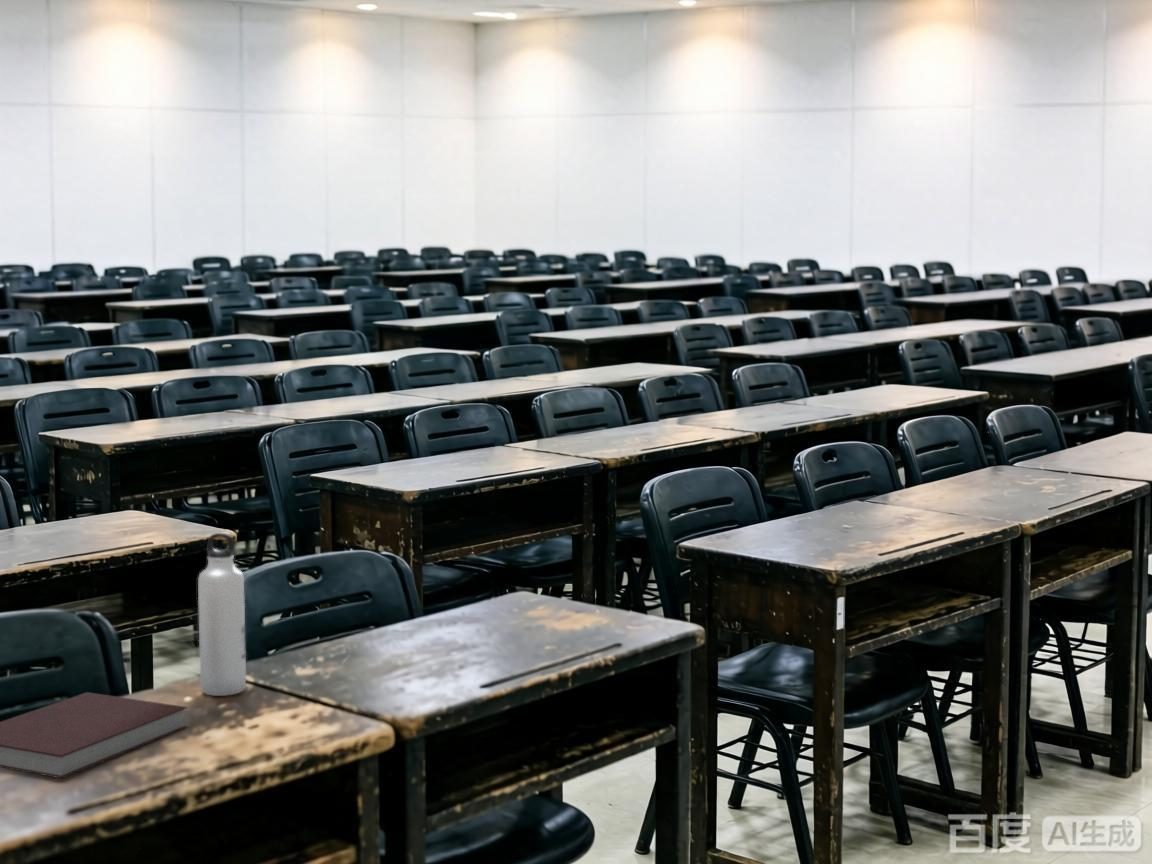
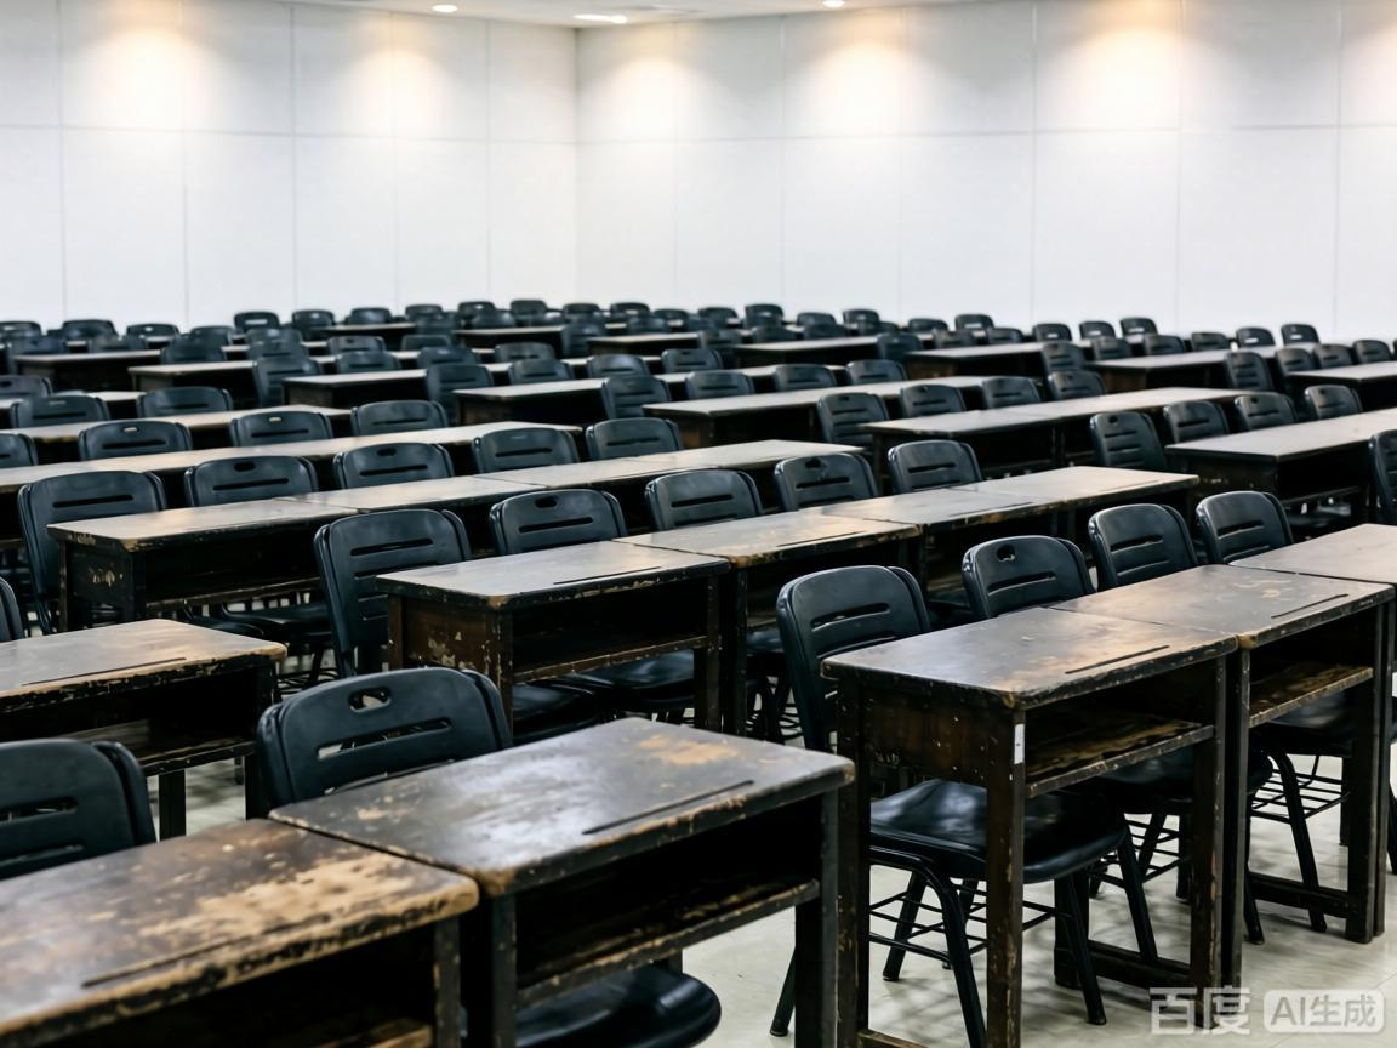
- water bottle (221, 612)
- notebook (75, 732)
